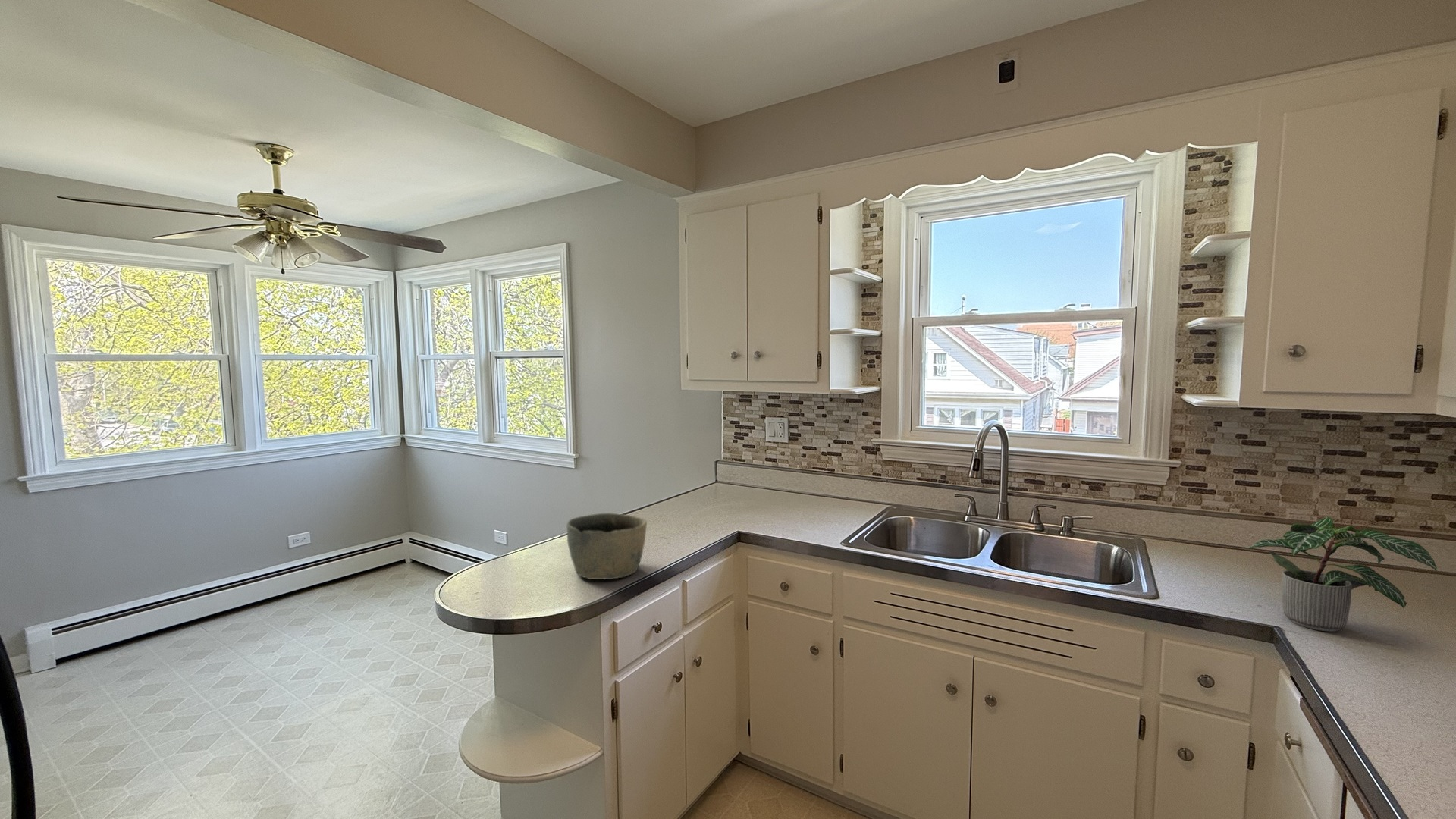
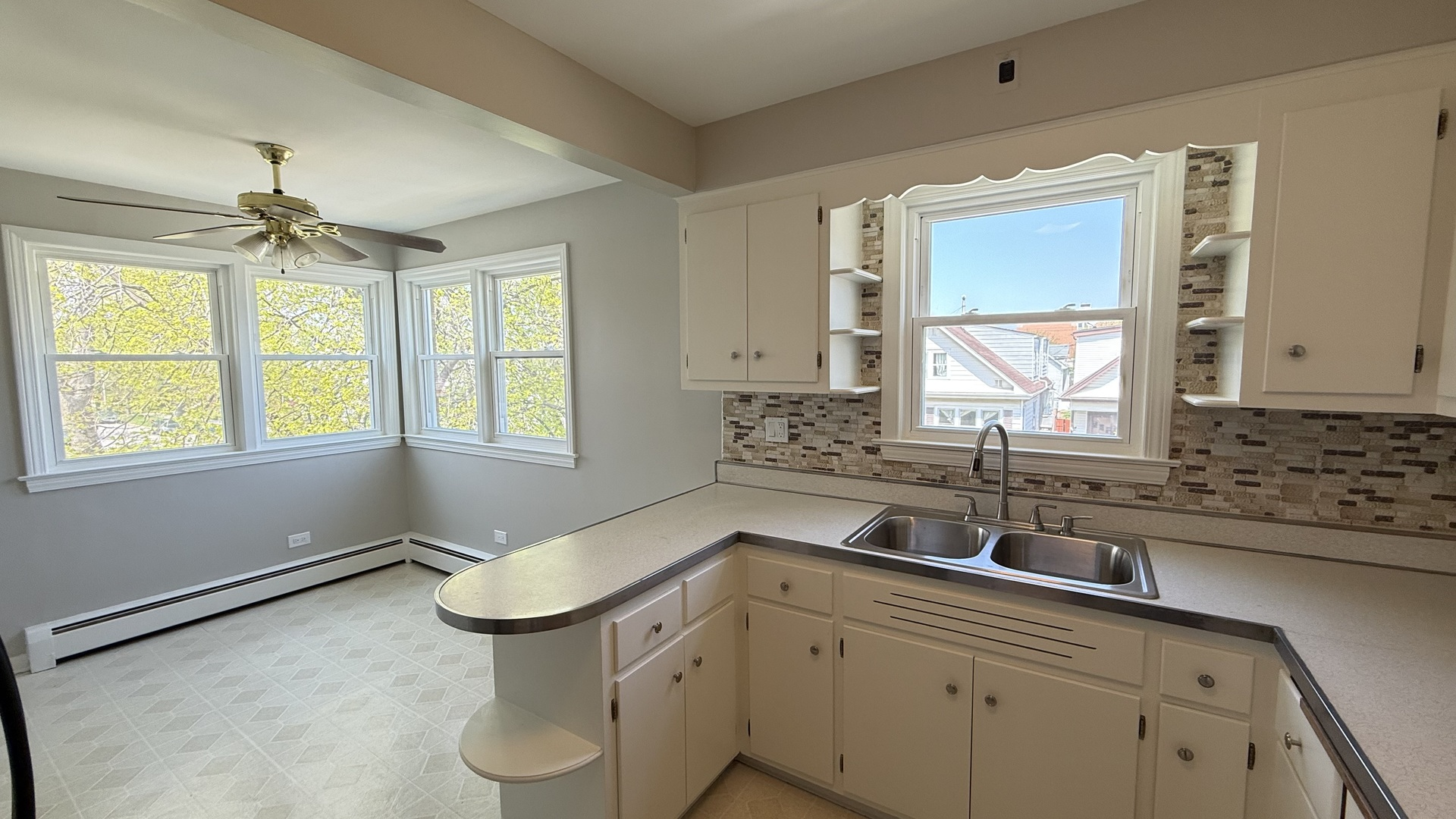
- potted plant (1332, 573)
- bowl (607, 545)
